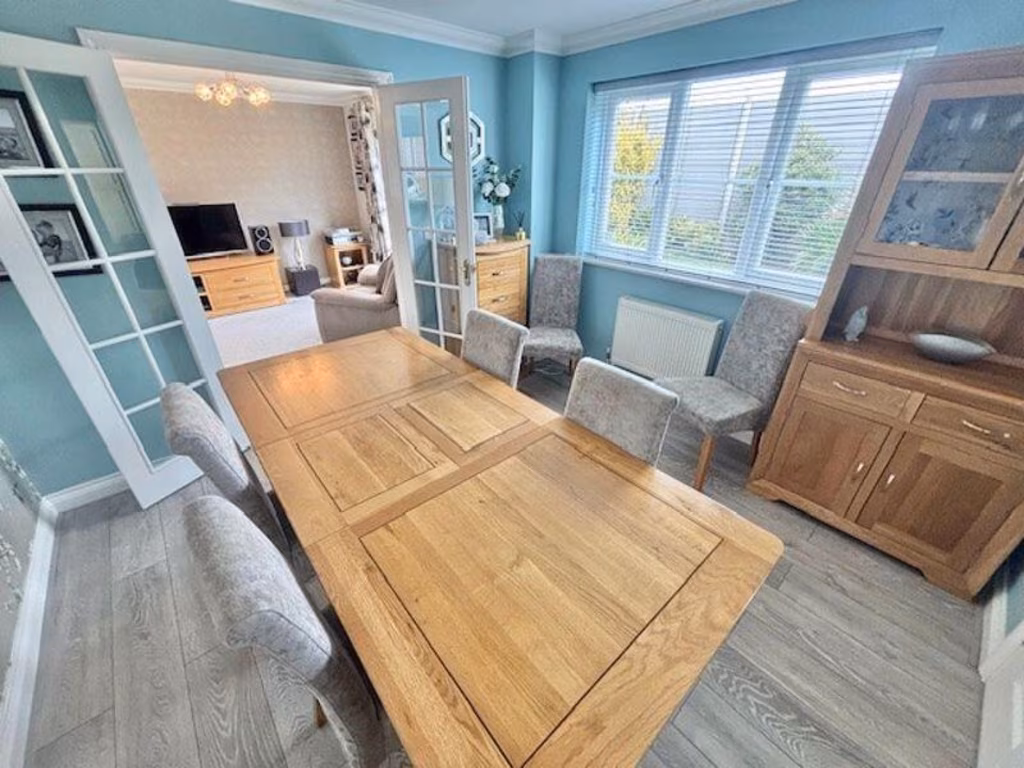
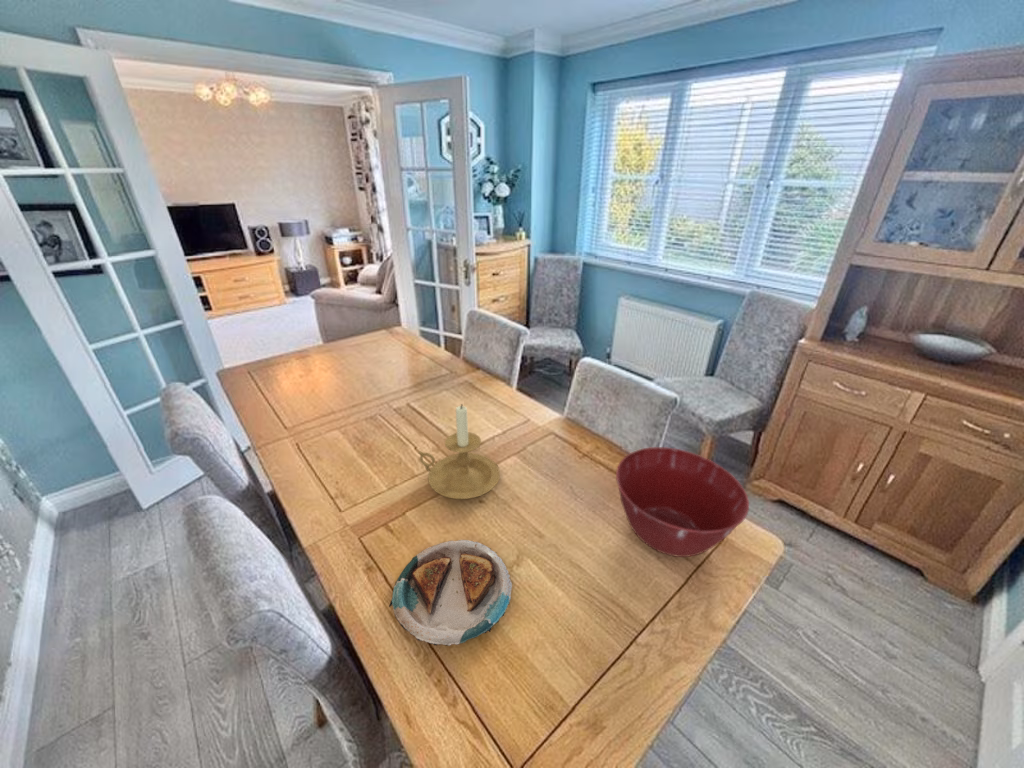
+ candle holder (462, 444)
+ mixing bowl (673, 508)
+ plate (451, 587)
